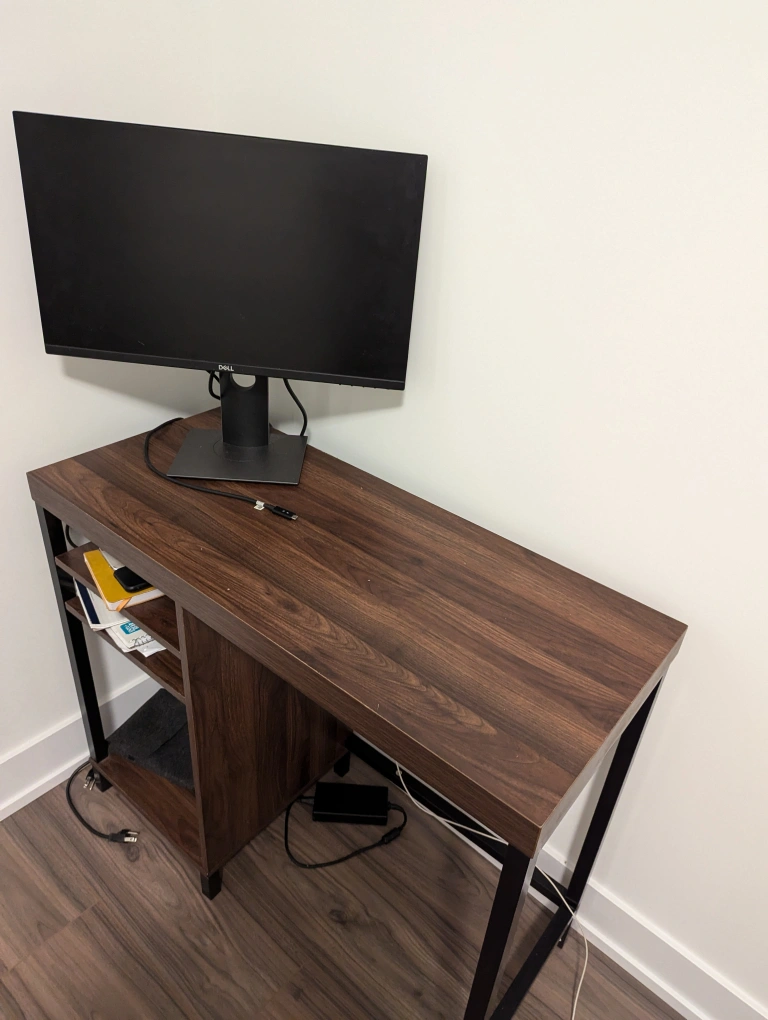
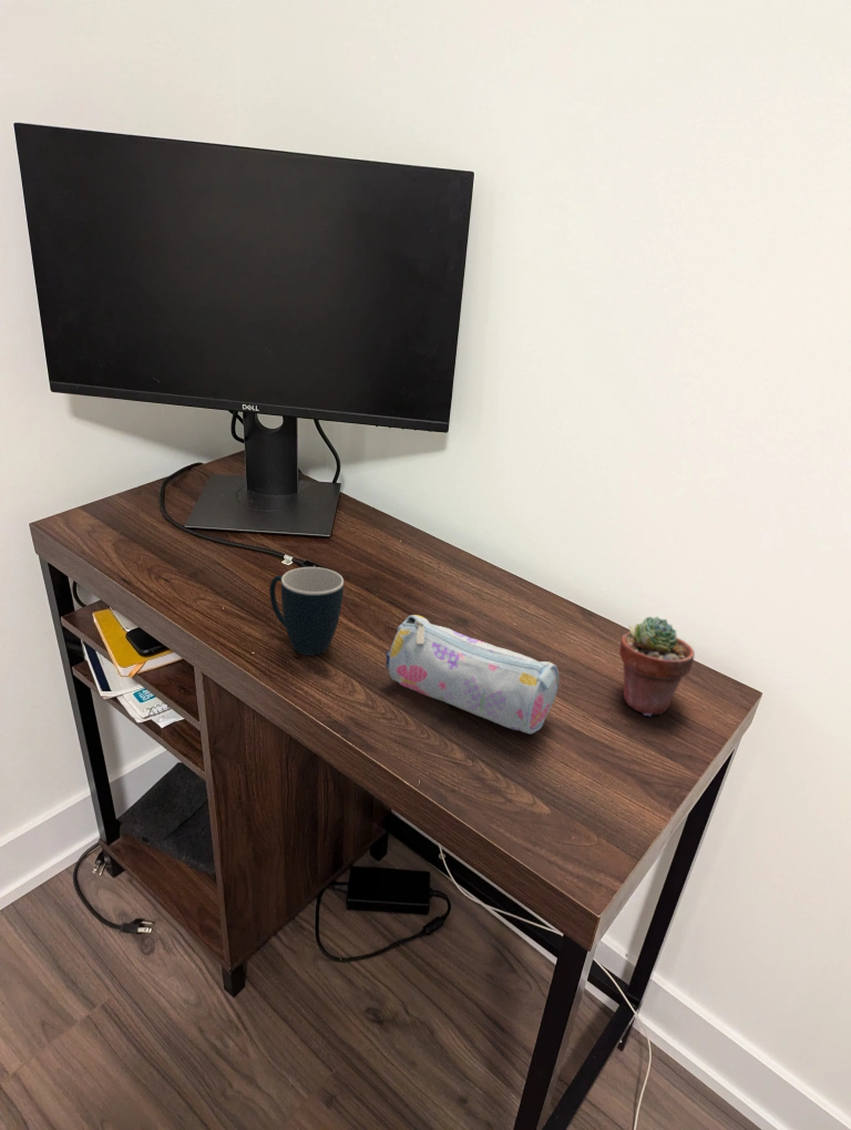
+ mug (301, 610)
+ potted succulent (654, 661)
+ pencil case (472, 670)
